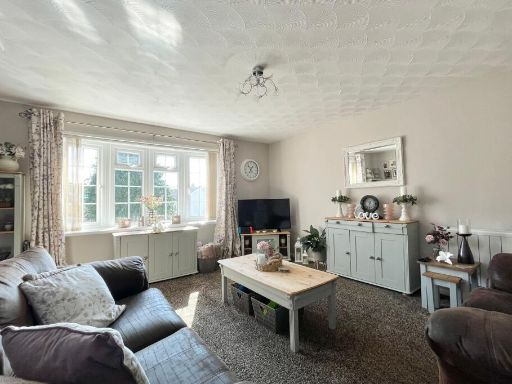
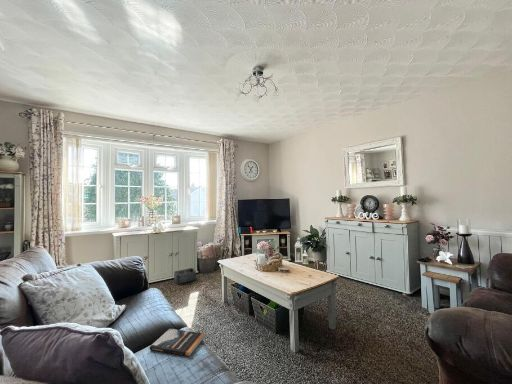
+ book (178, 341)
+ storage bin (185, 275)
